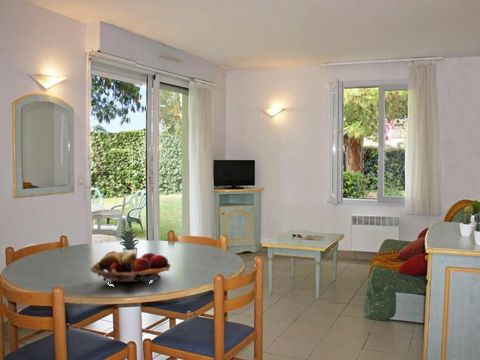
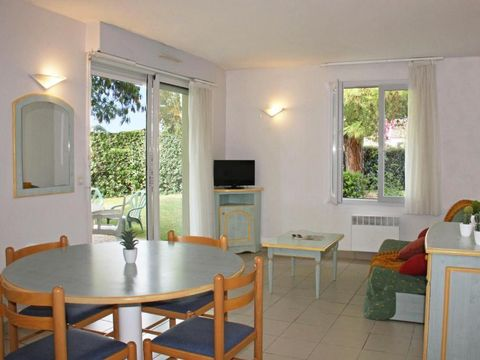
- fruit basket (131, 265)
